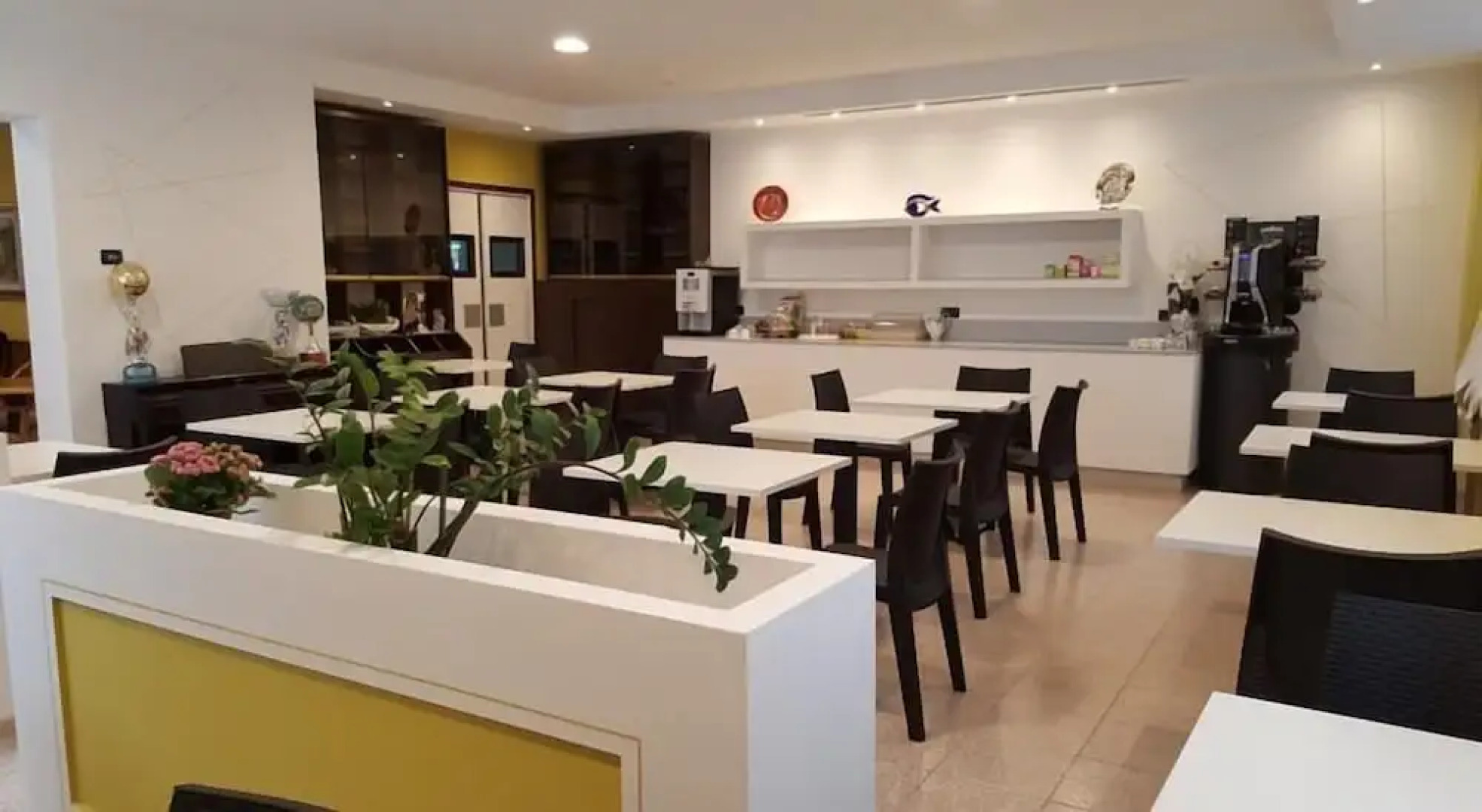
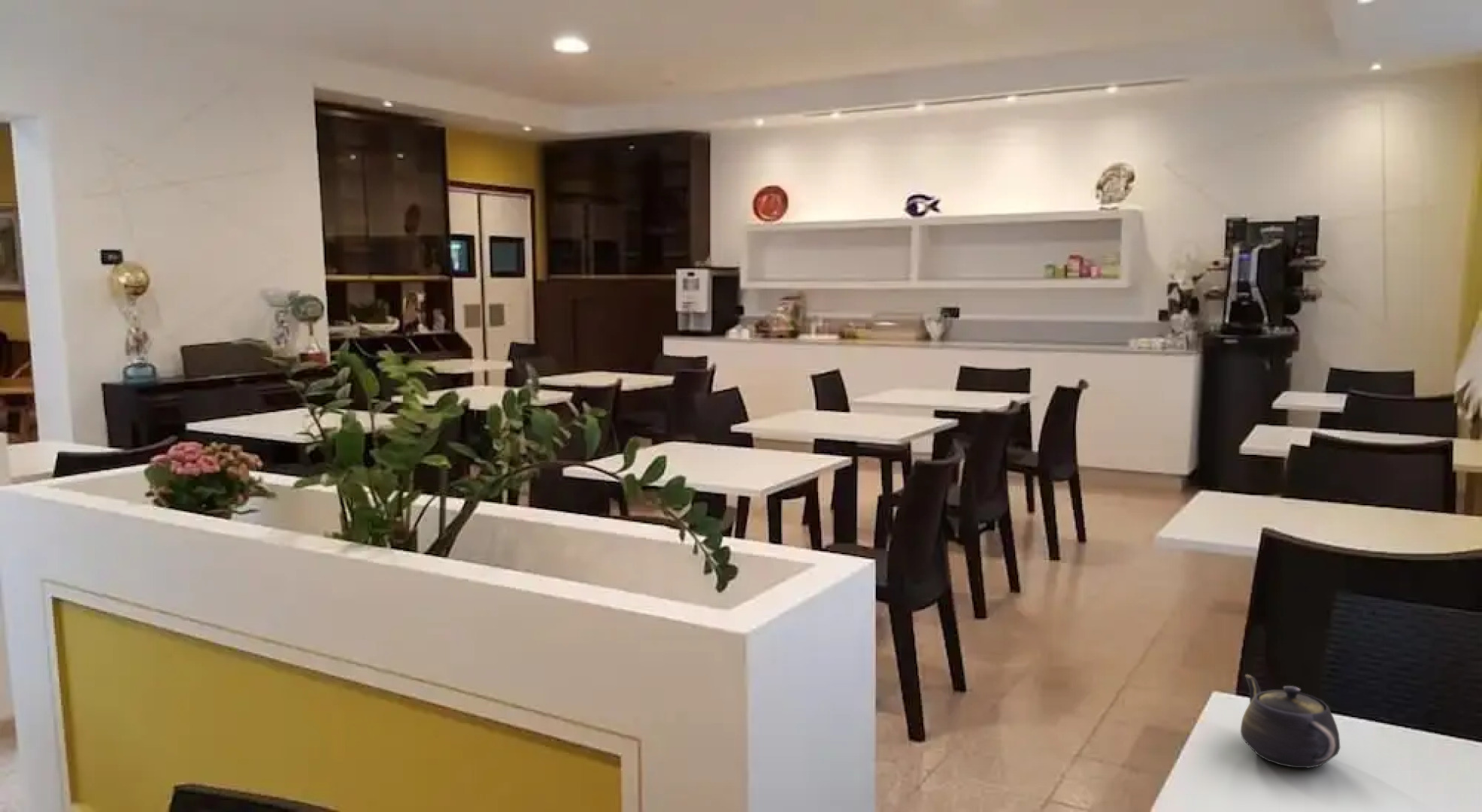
+ teapot (1287, 720)
